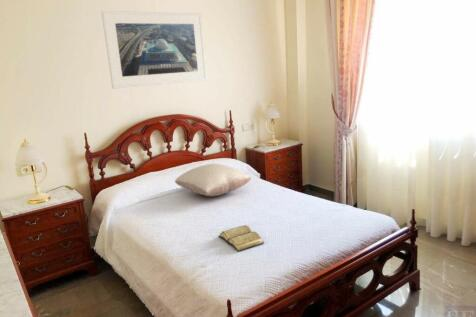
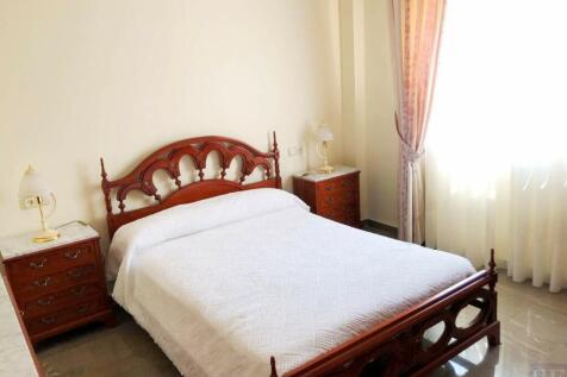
- pillow (212, 179)
- diary (240, 235)
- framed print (159, 49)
